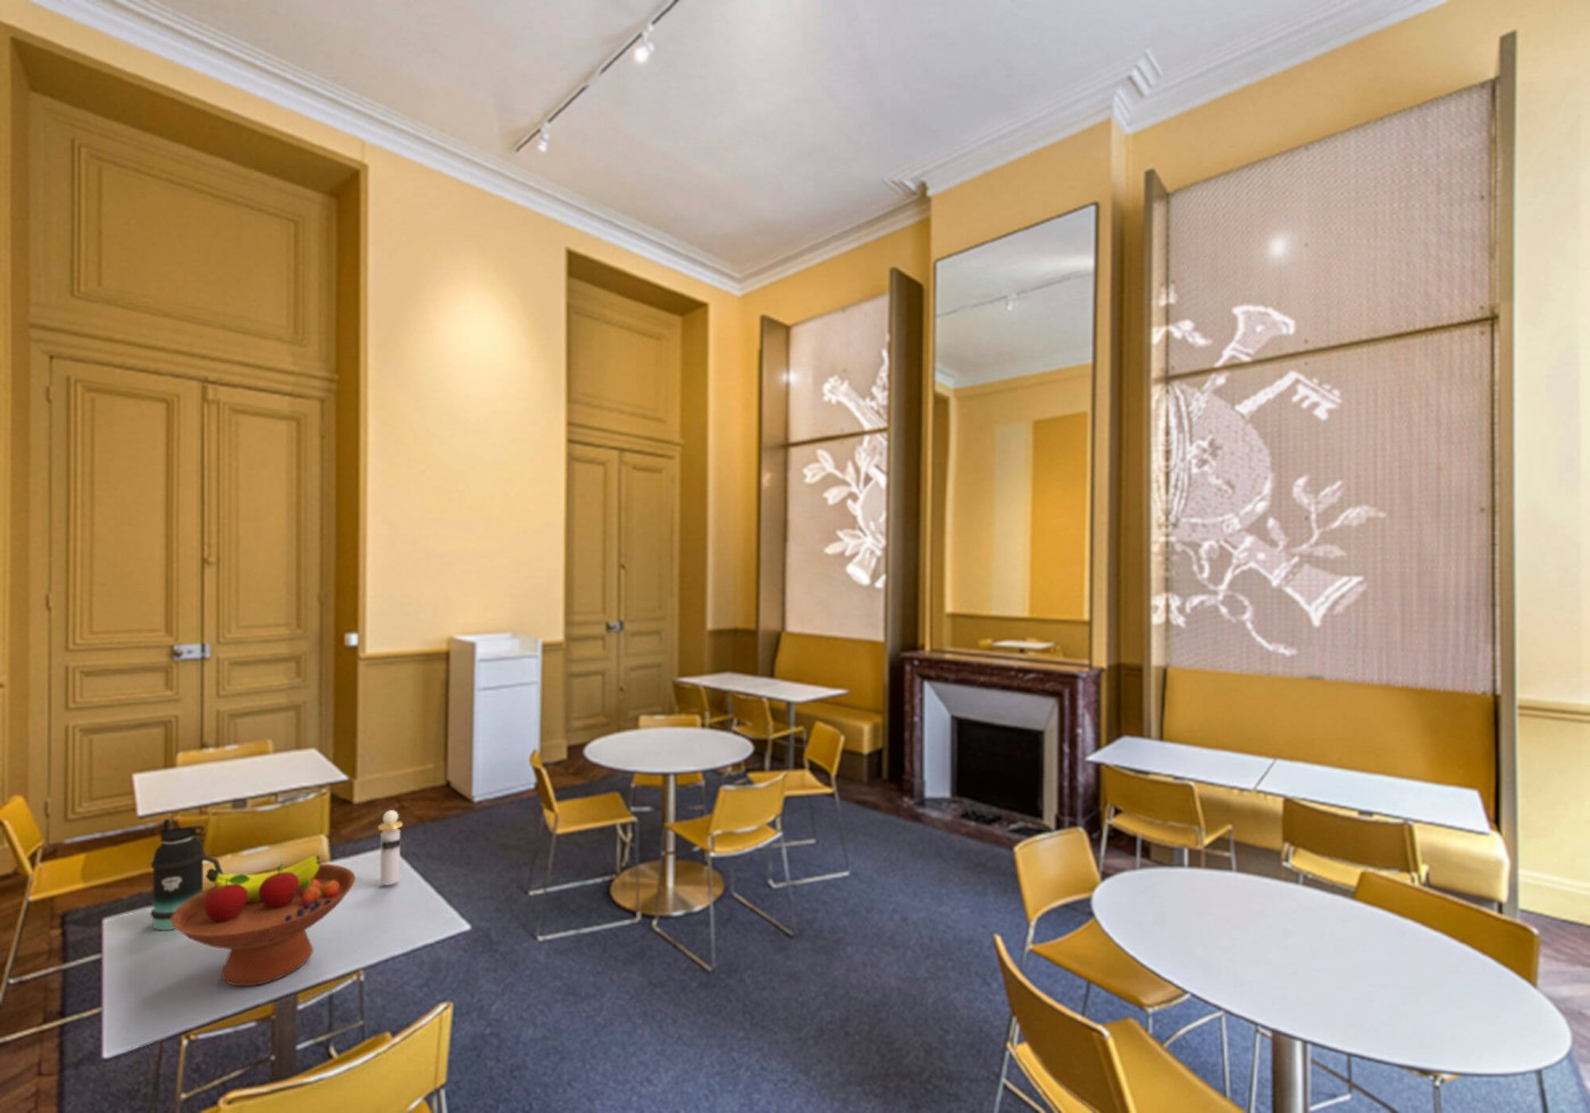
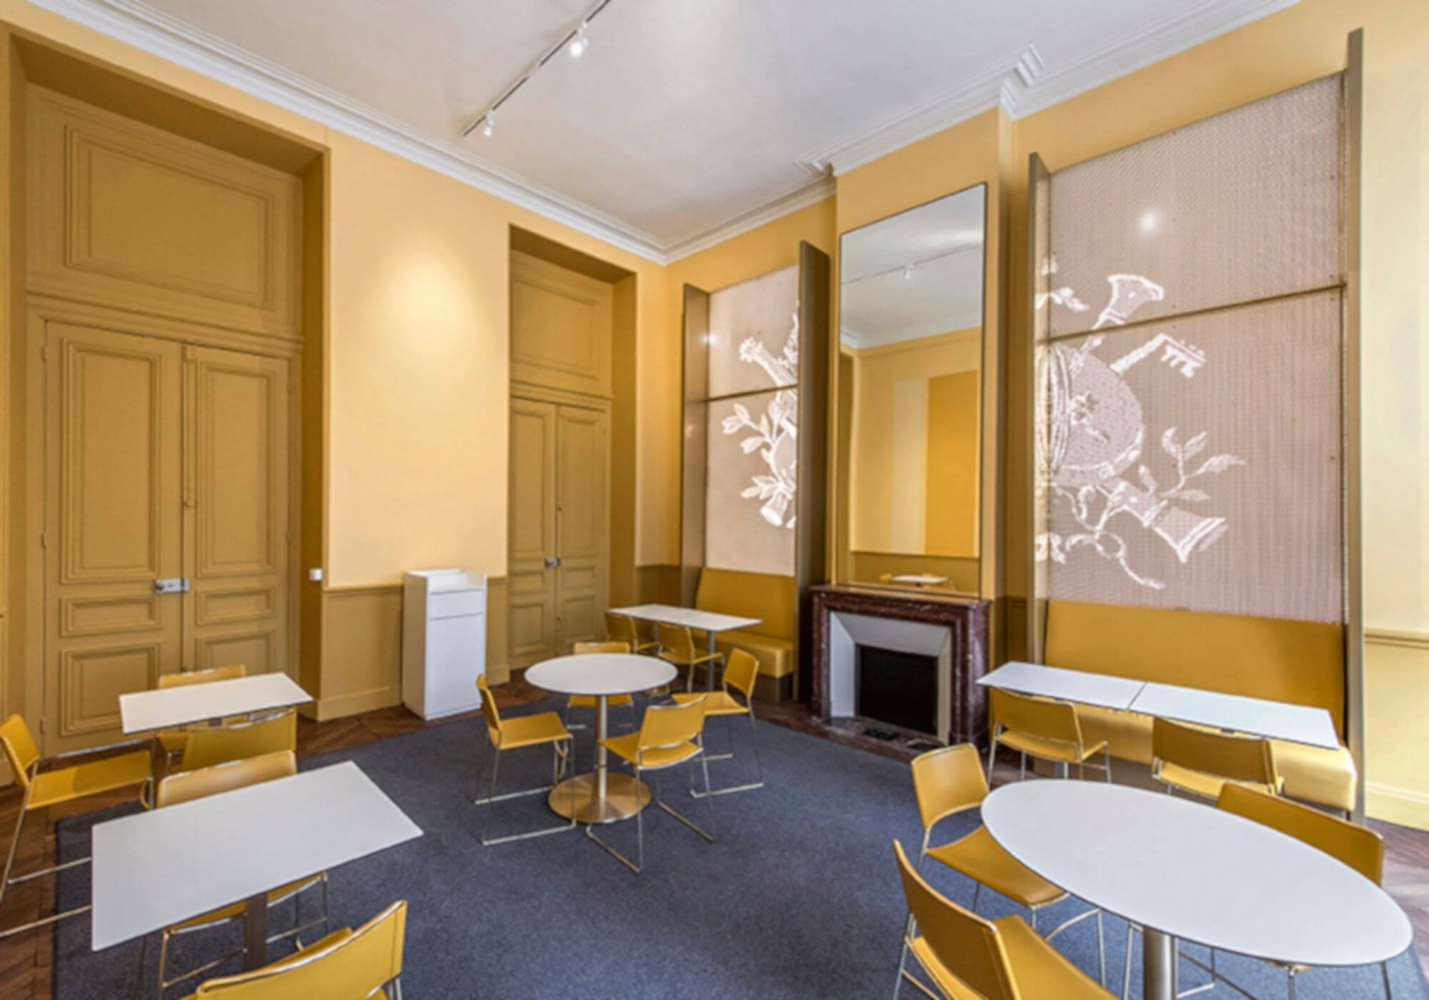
- bottle (187, 868)
- perfume bottle (389, 847)
- fruit bowl (268, 916)
